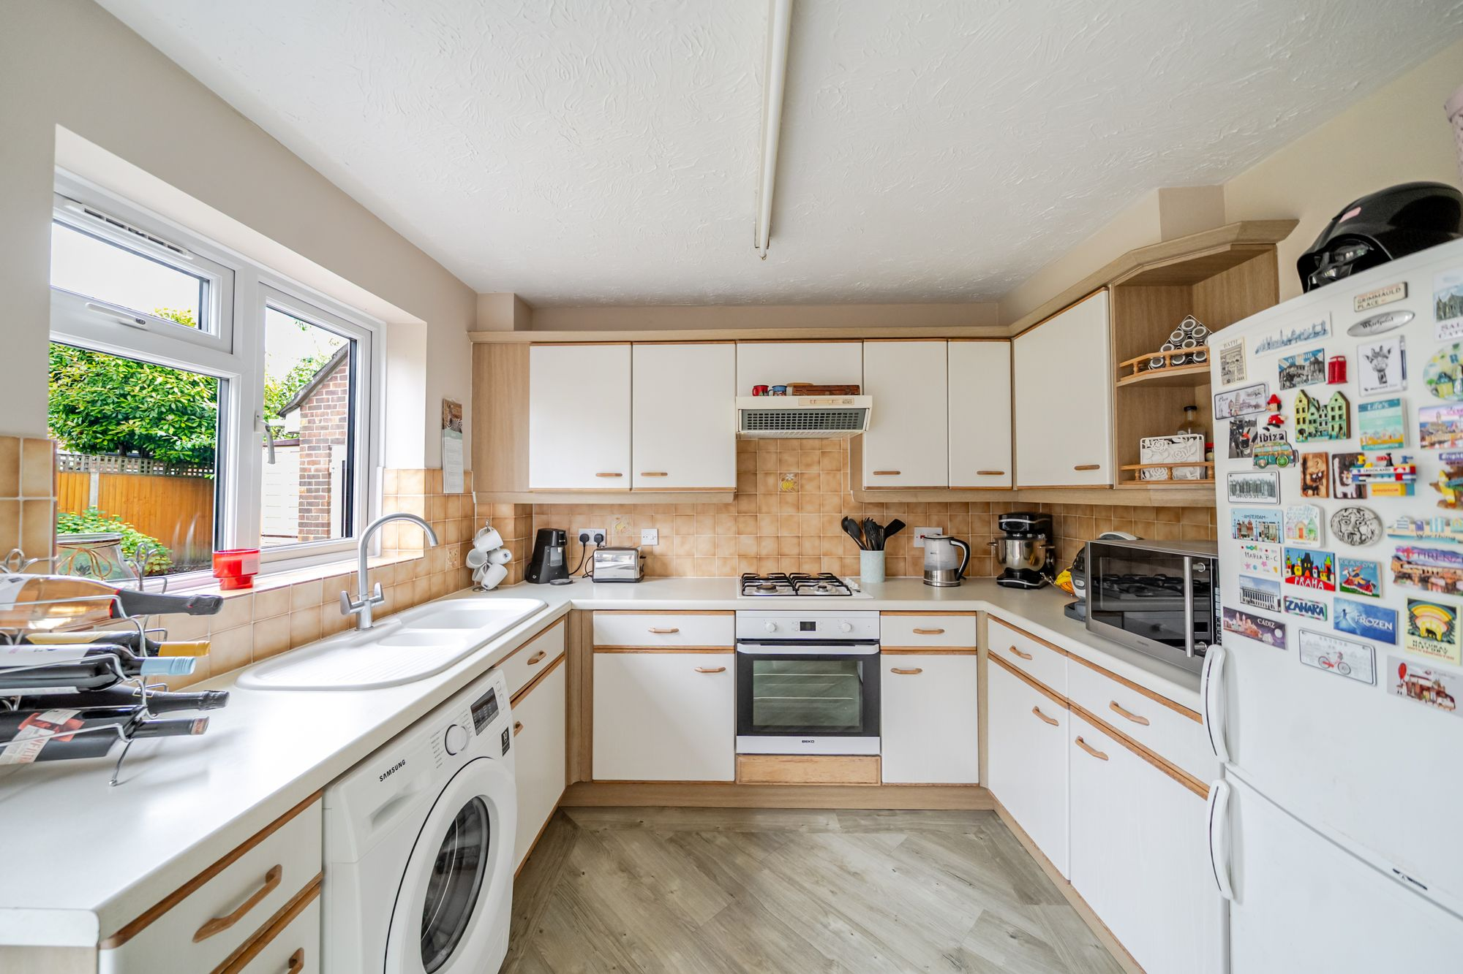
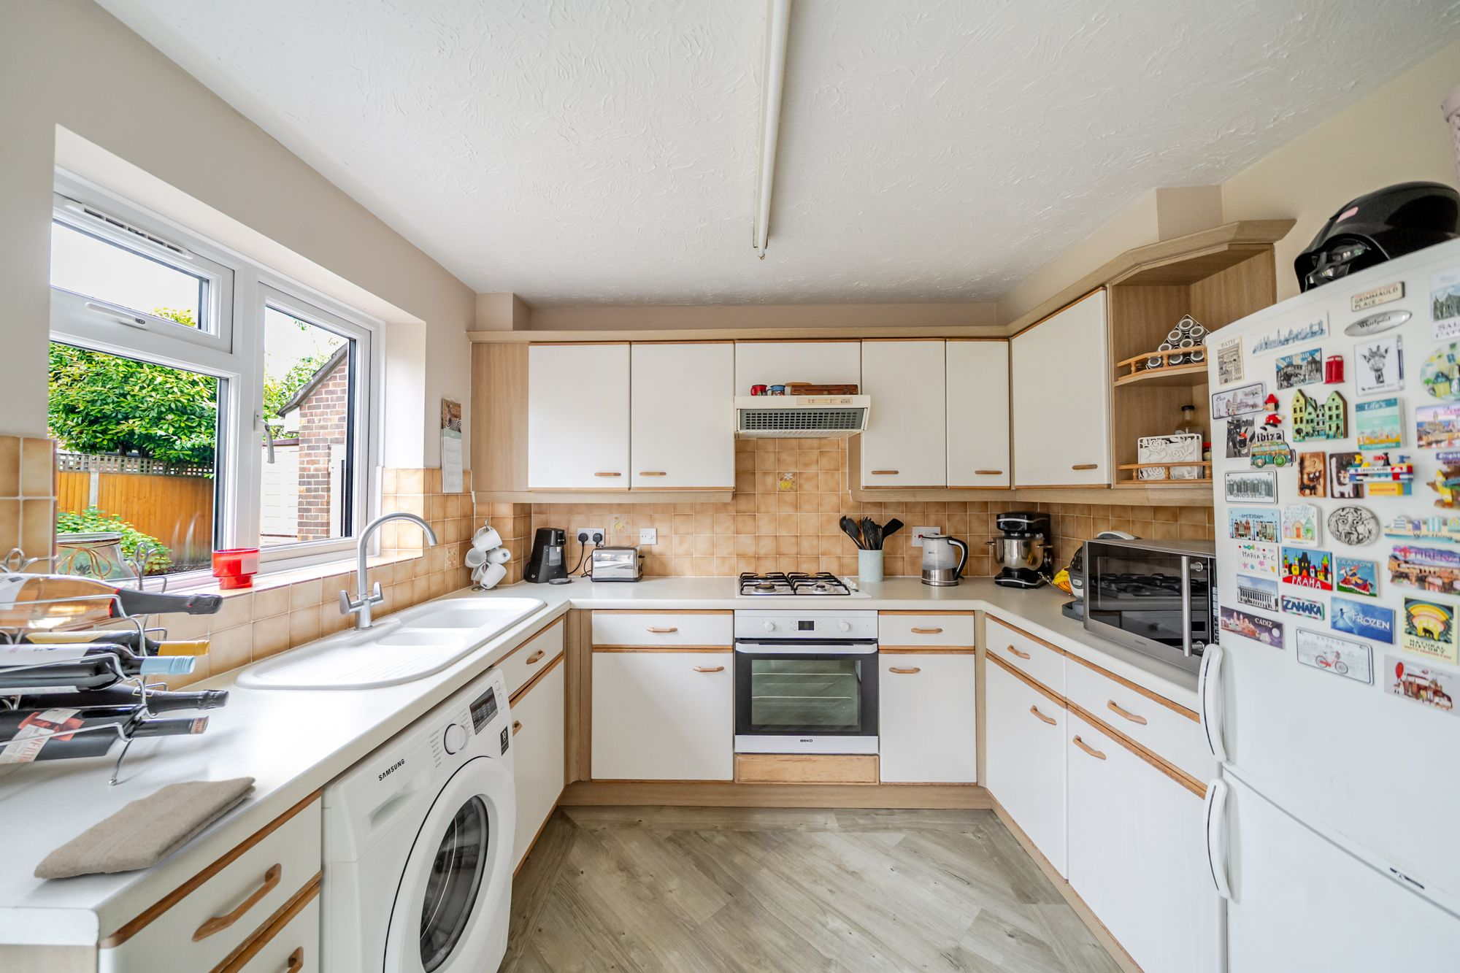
+ washcloth (162, 820)
